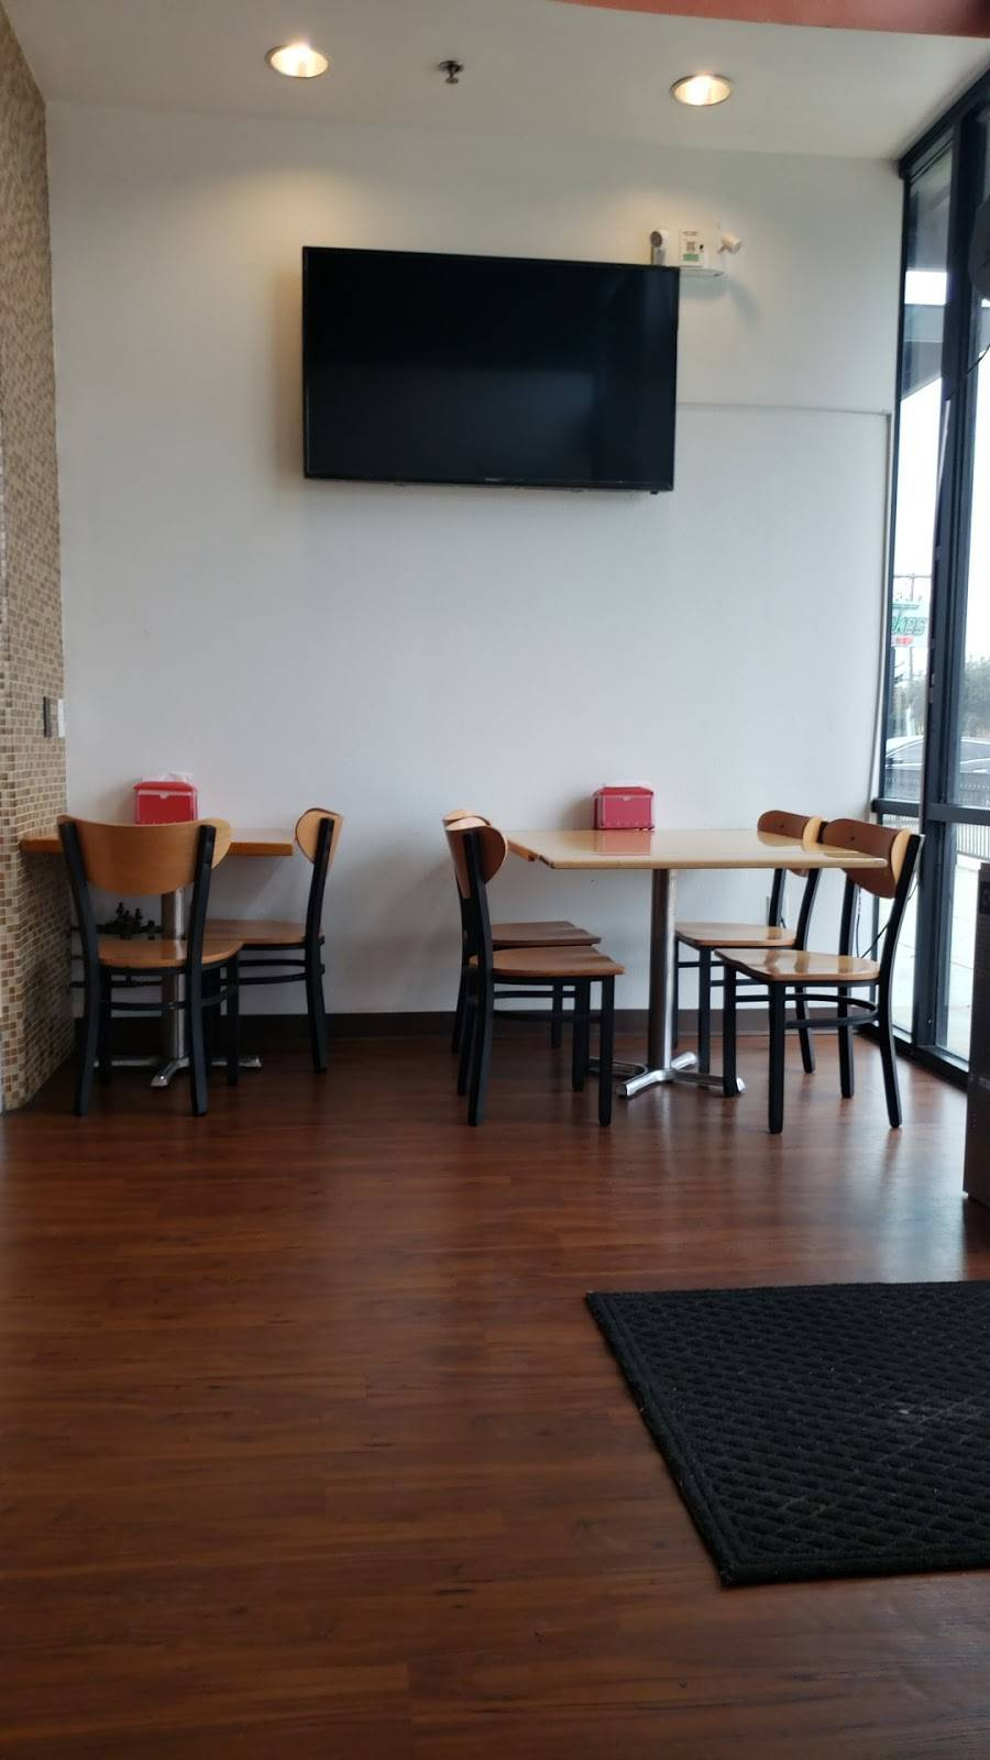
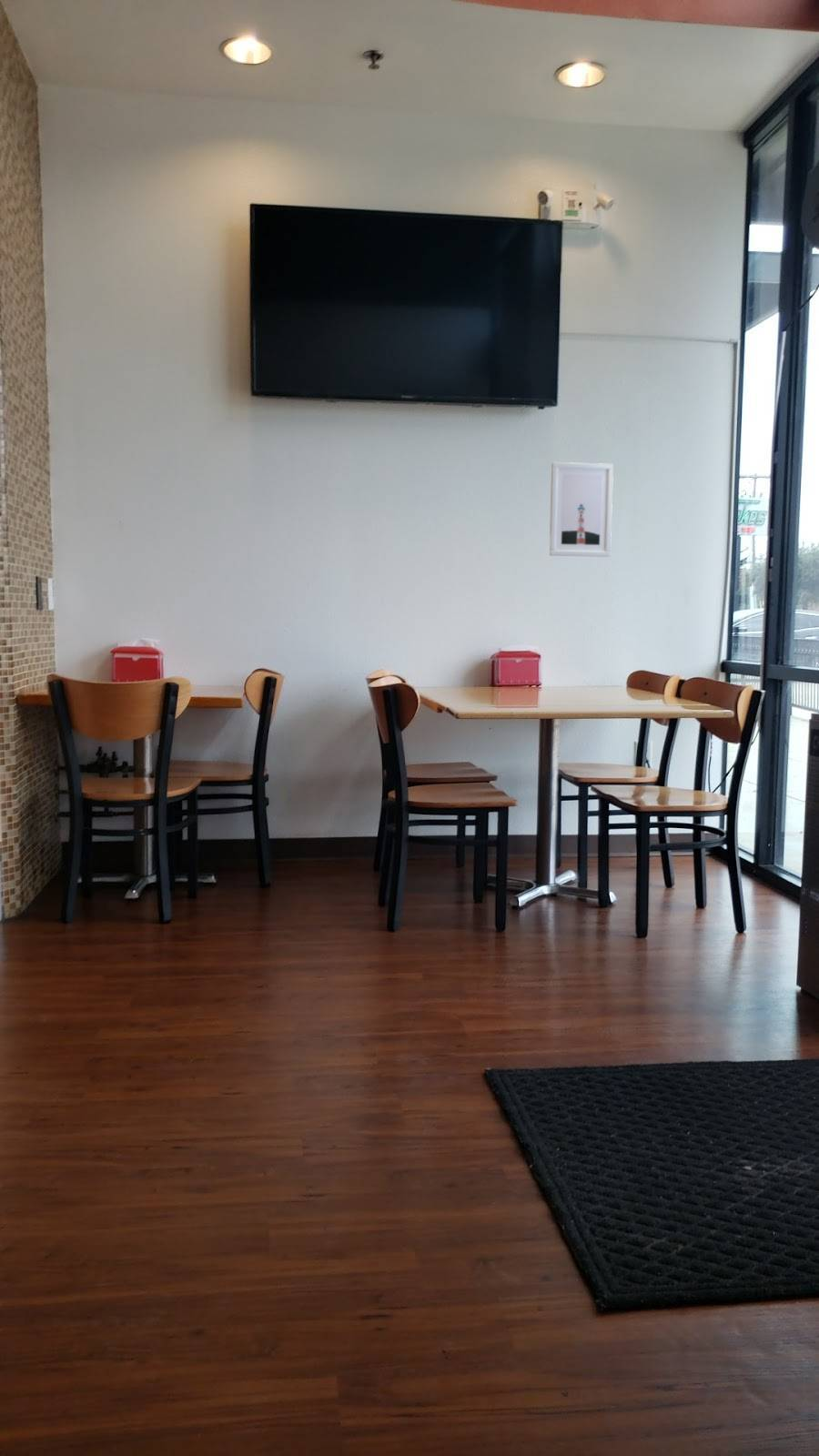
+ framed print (581, 510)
